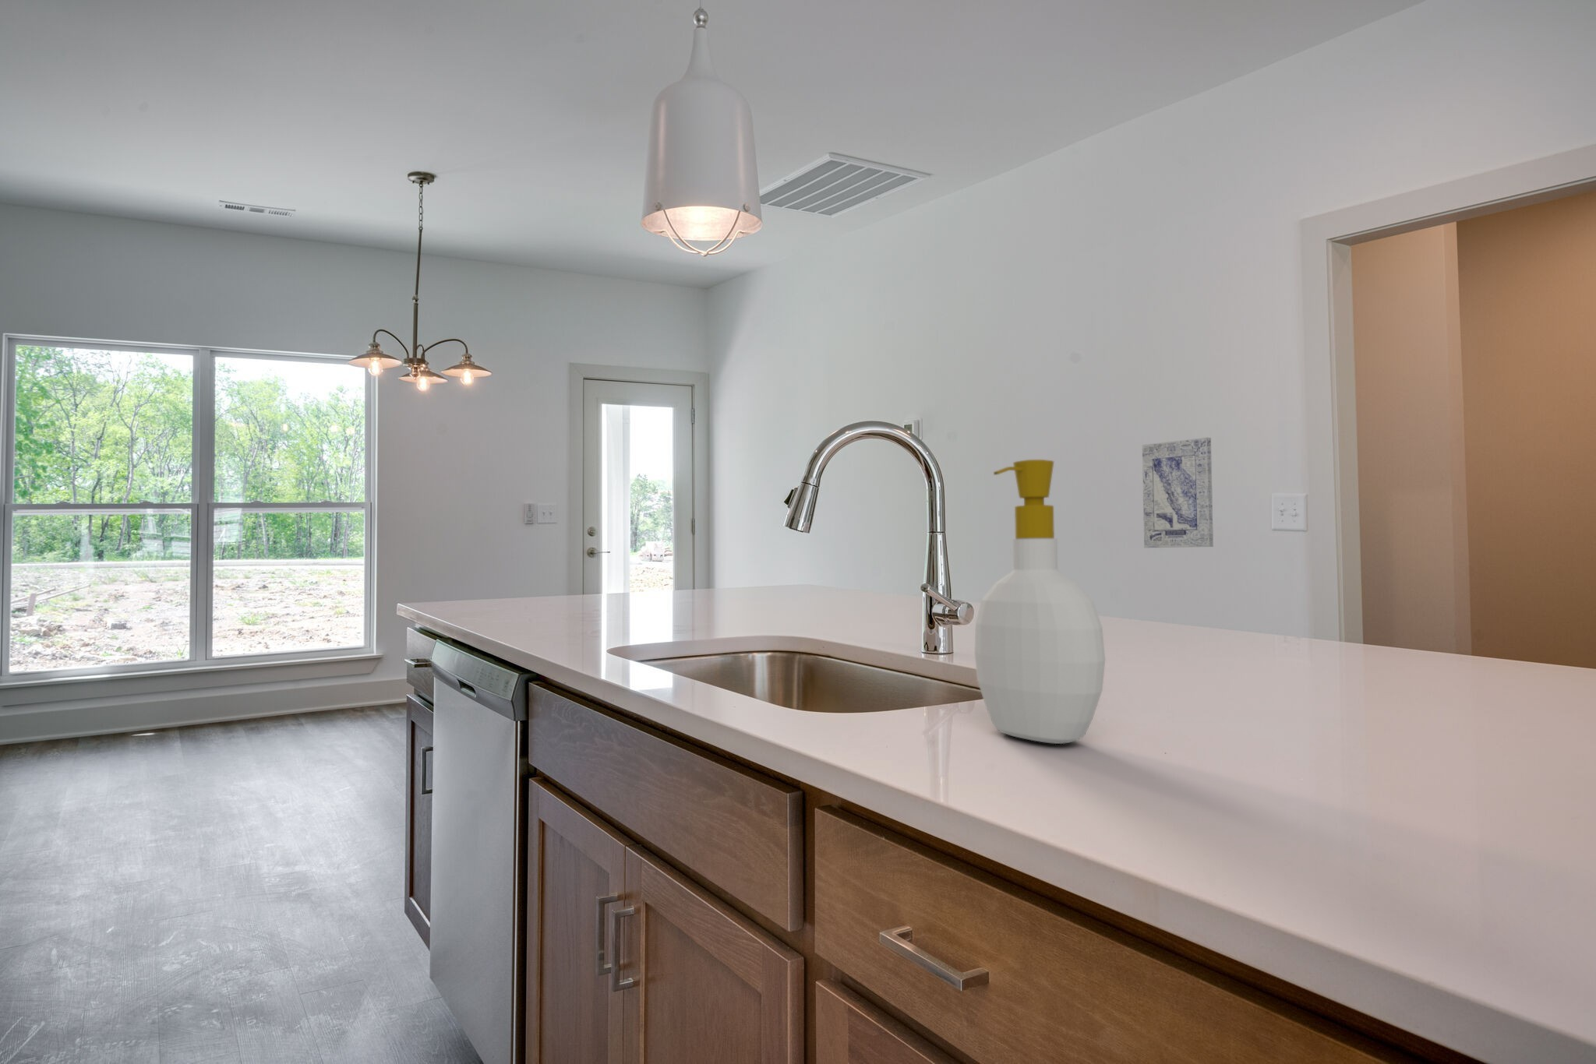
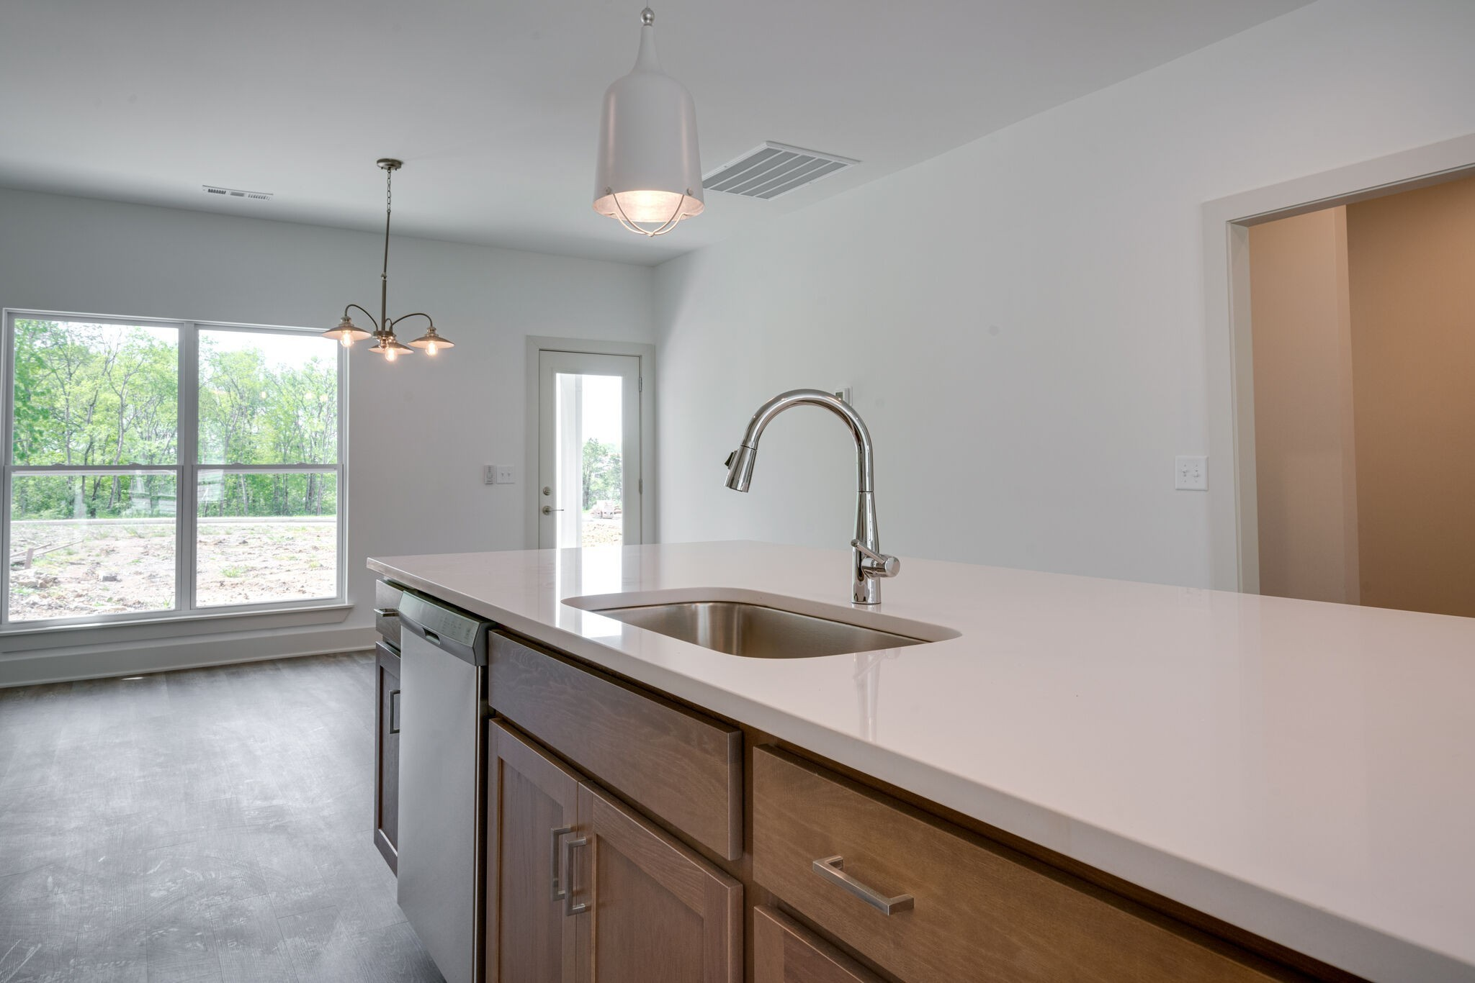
- wall art (1176, 494)
- soap bottle (1032, 597)
